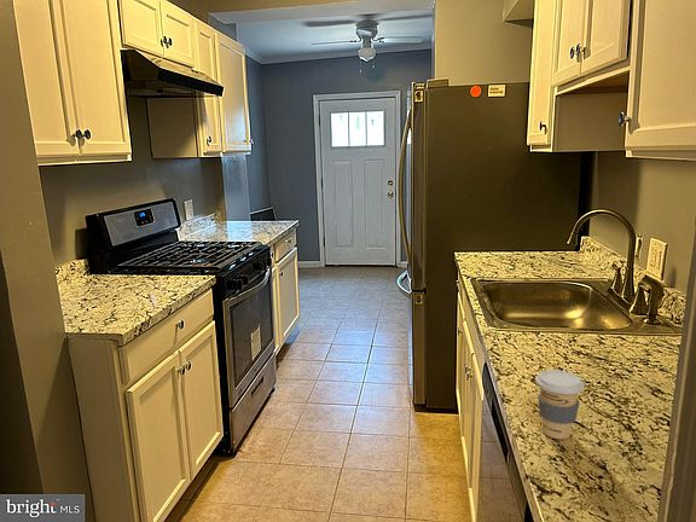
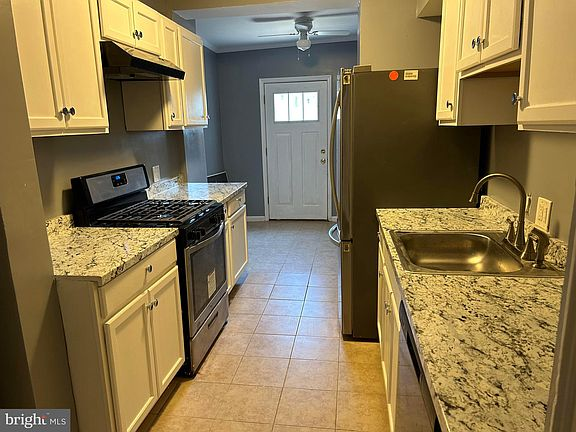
- coffee cup (557, 405)
